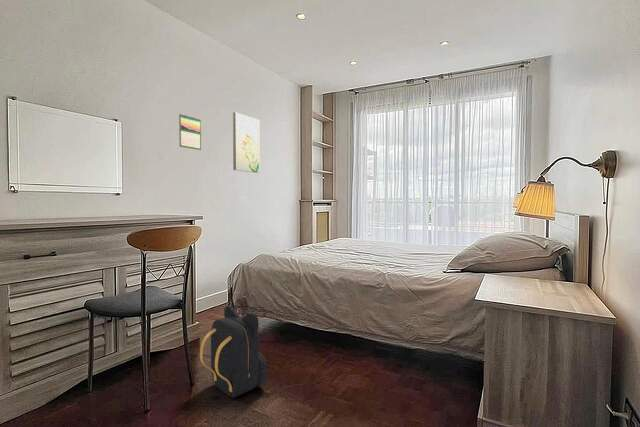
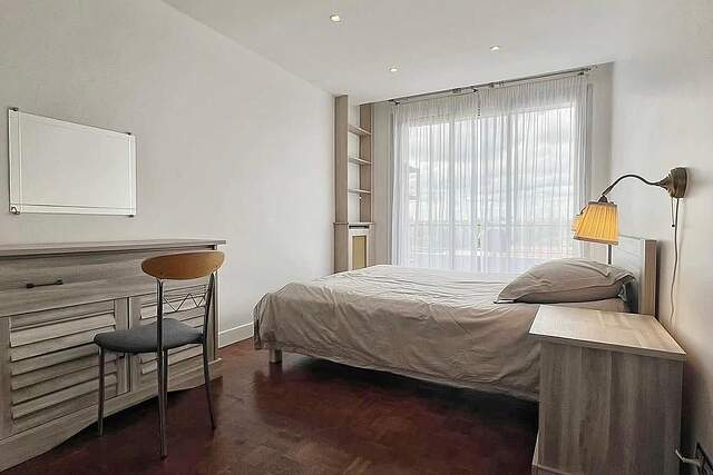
- calendar (190, 132)
- wall art (246, 144)
- backpack (232, 350)
